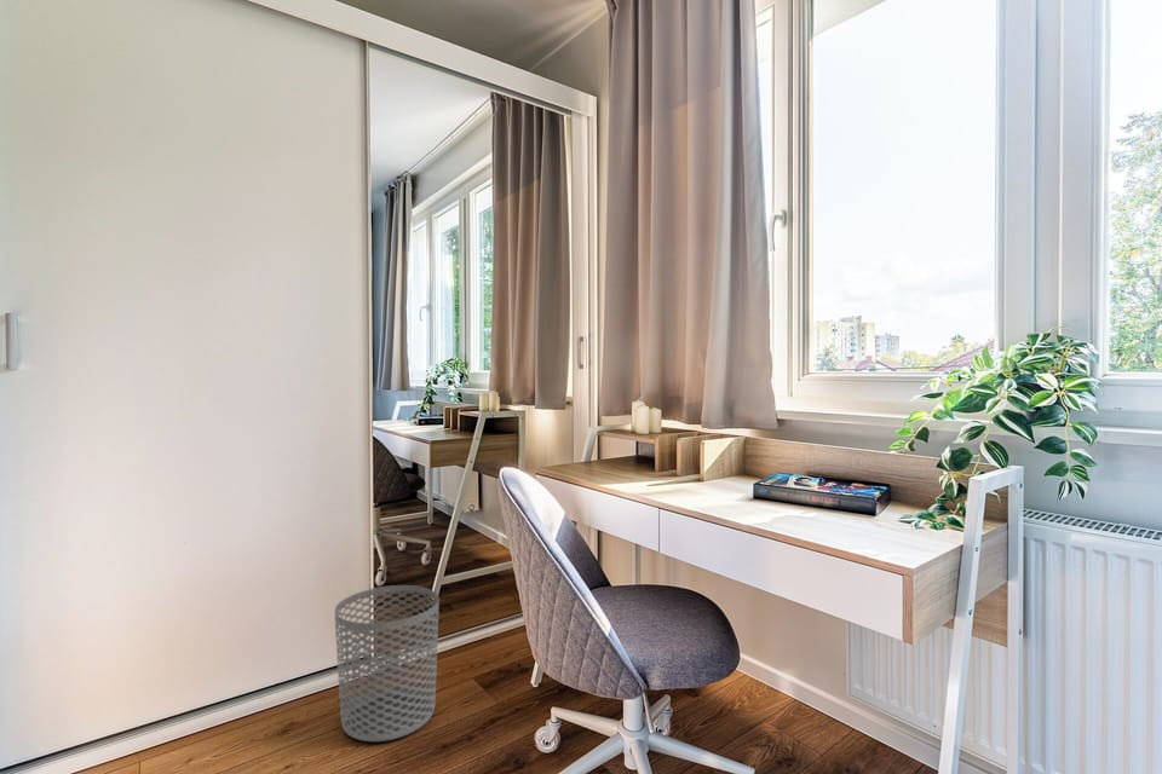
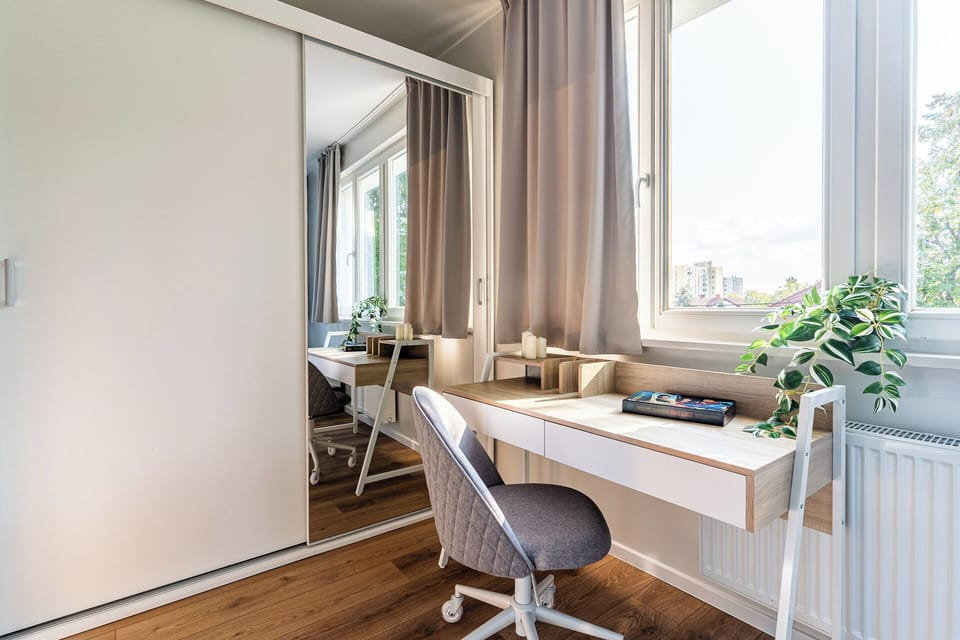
- waste bin (389, 660)
